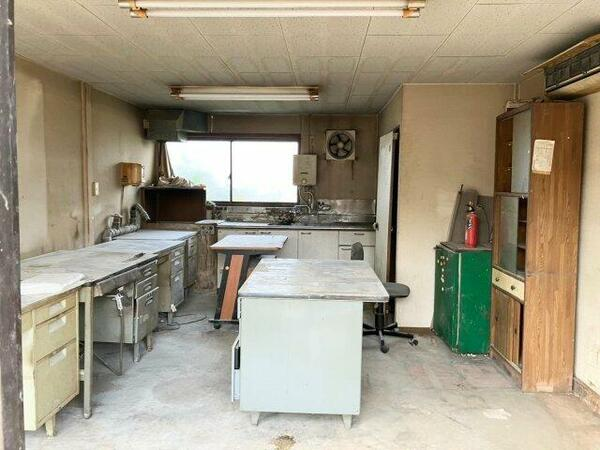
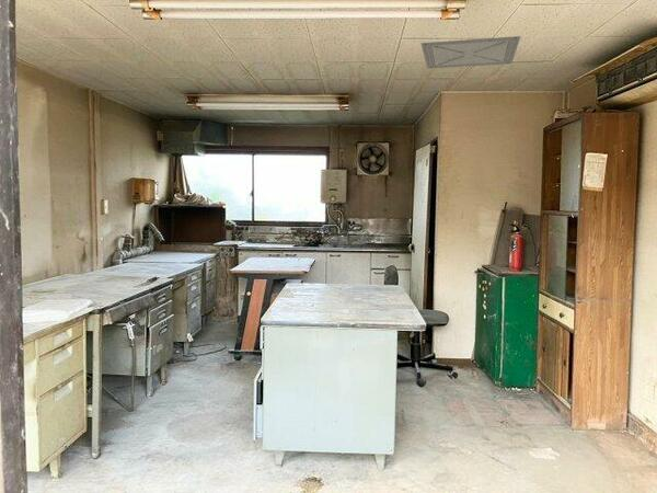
+ ceiling vent (469, 54)
